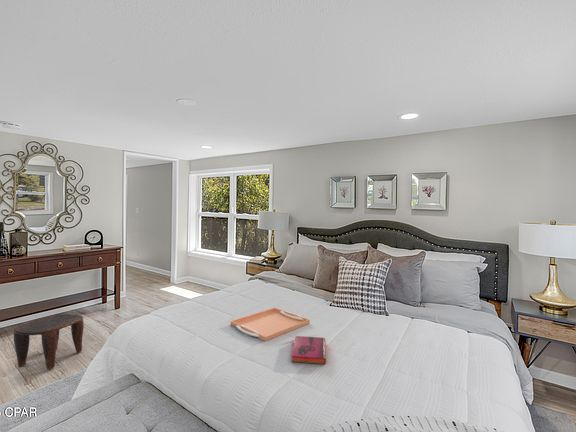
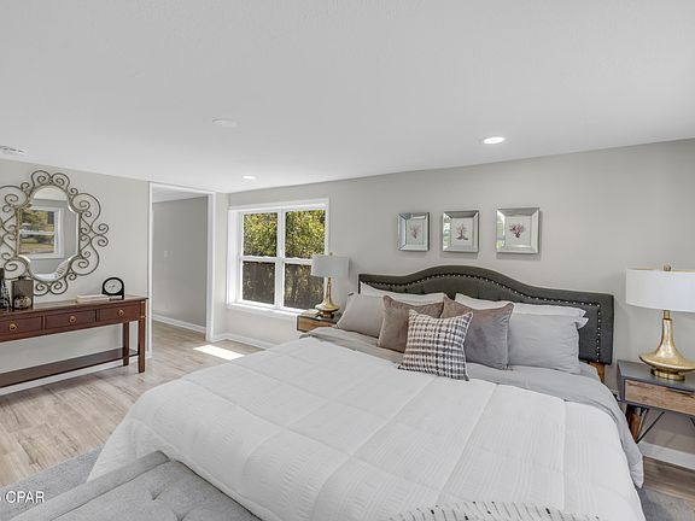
- hardback book (309, 348)
- stool (50, 340)
- serving tray (270, 322)
